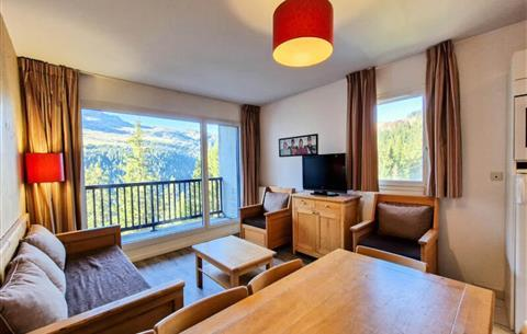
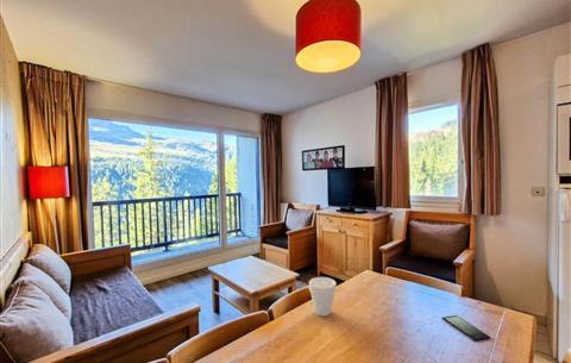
+ smartphone (464, 326)
+ cup (322, 296)
